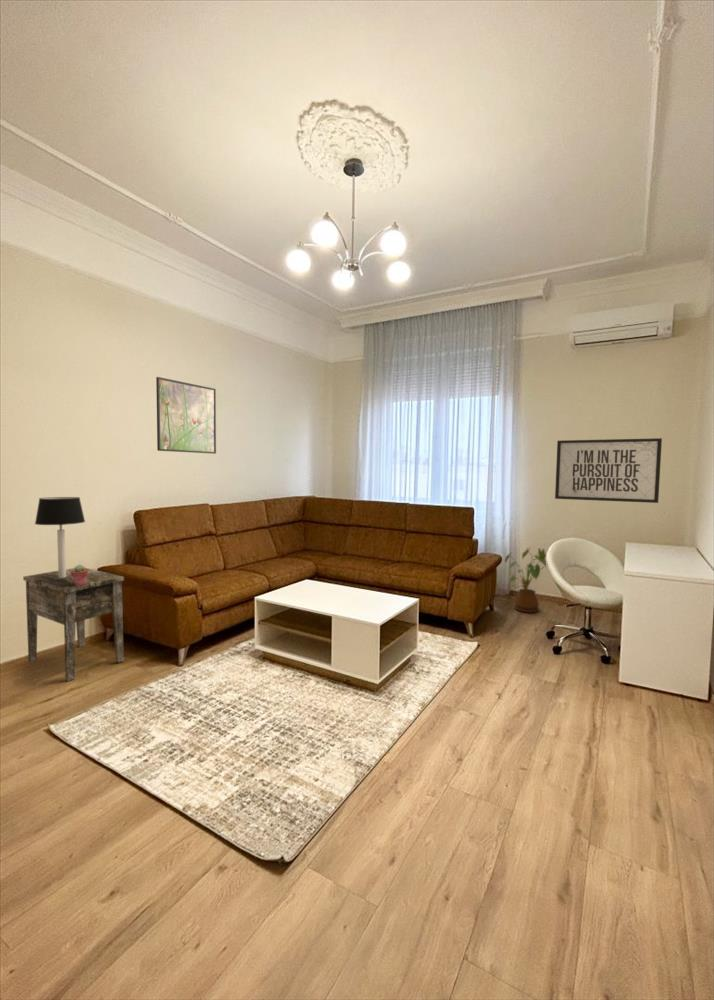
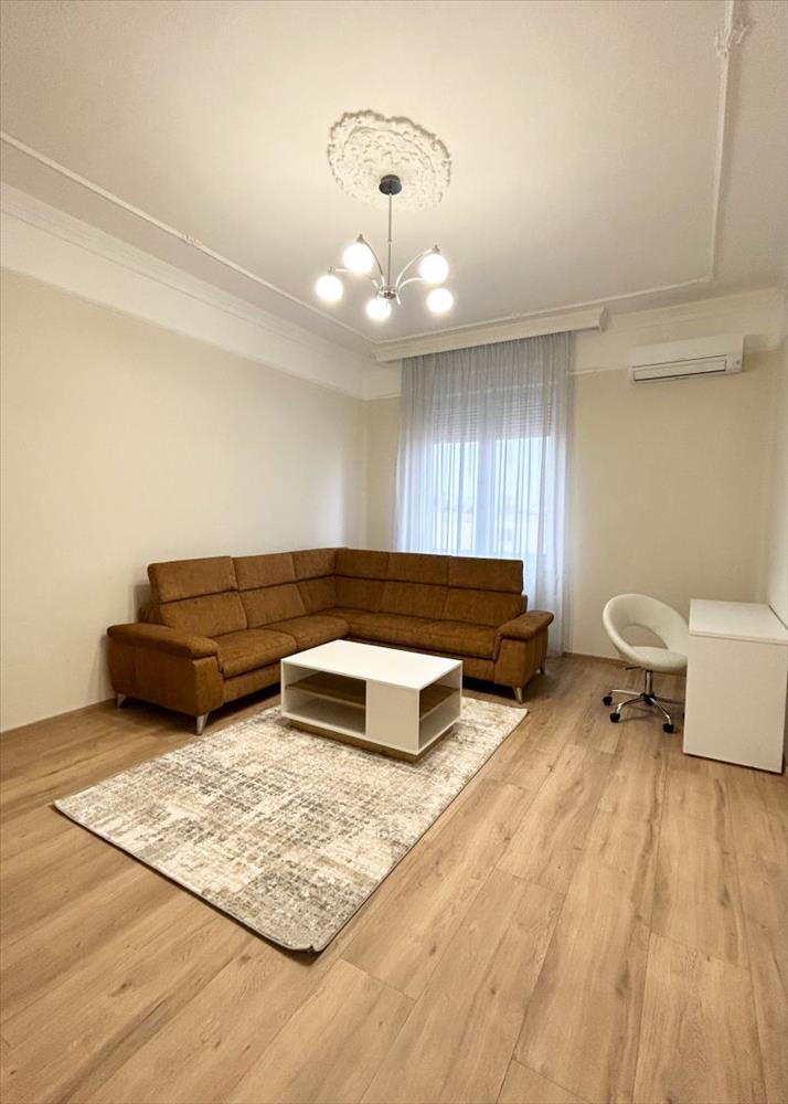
- house plant (530, 580)
- potted succulent (79, 574)
- mirror (605, 470)
- side table (75, 619)
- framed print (188, 417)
- table lamp (61, 537)
